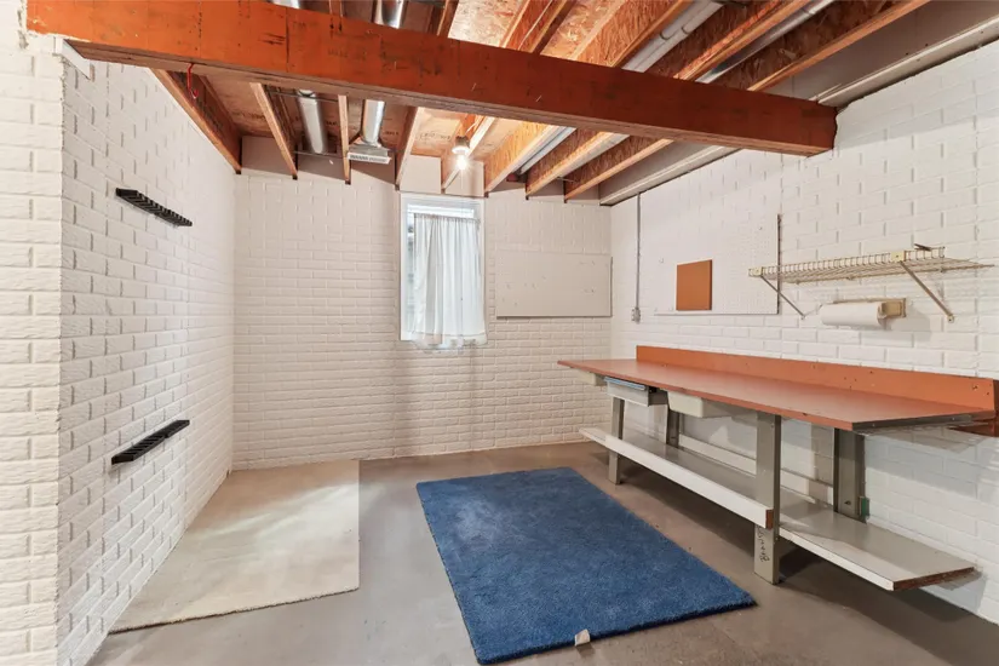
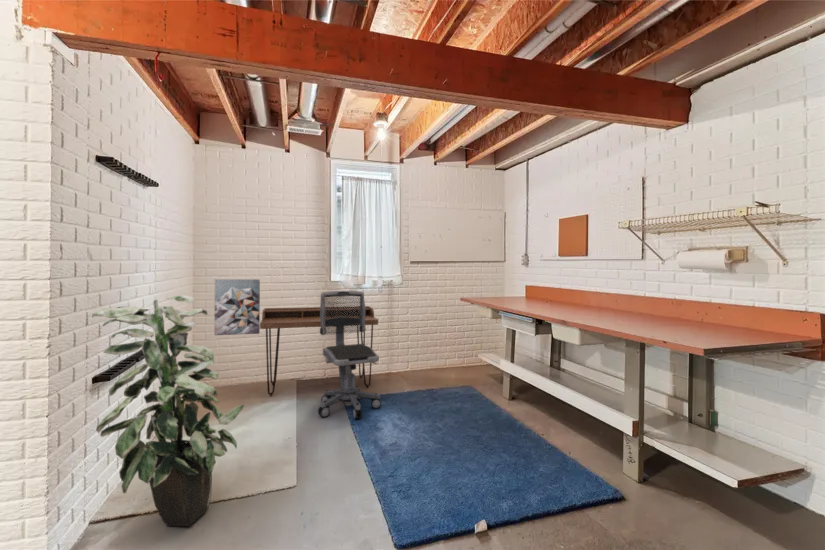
+ desk (320, 326)
+ wall art (237, 306)
+ office chair (347, 349)
+ indoor plant (171, 409)
